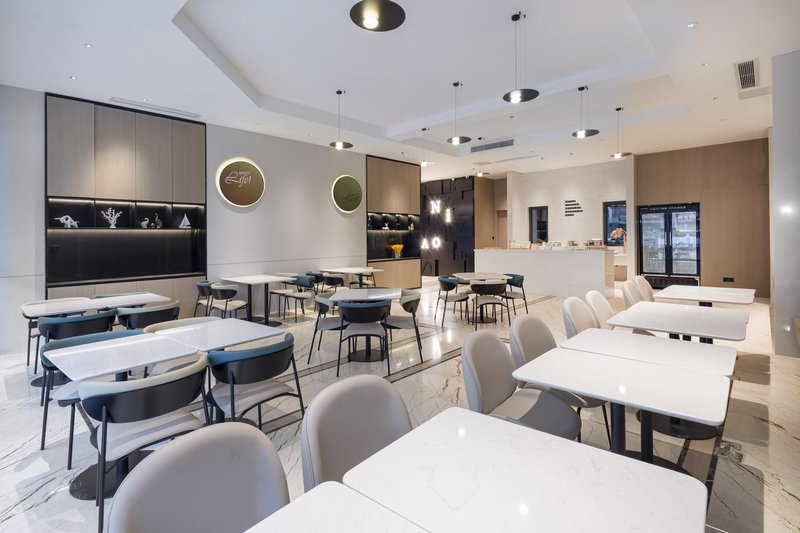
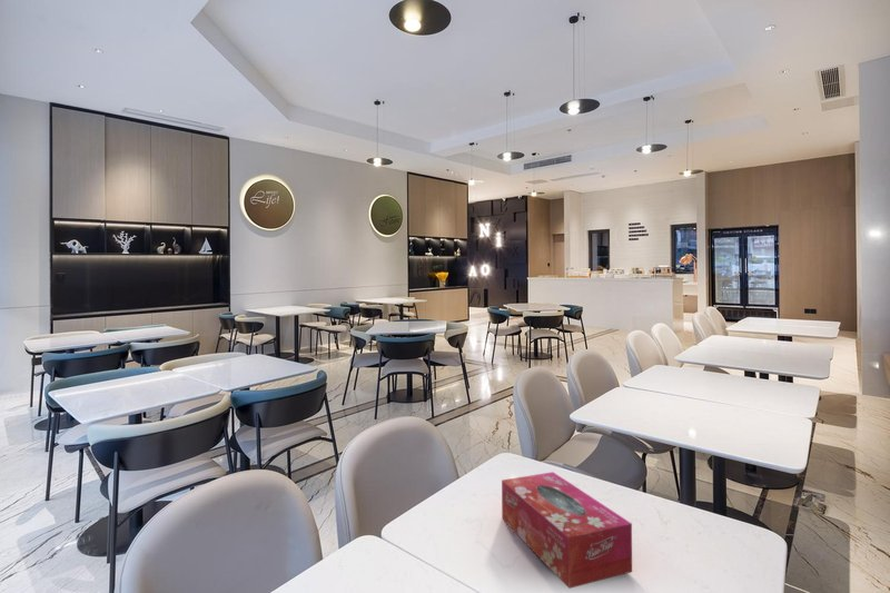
+ tissue box (560, 521)
